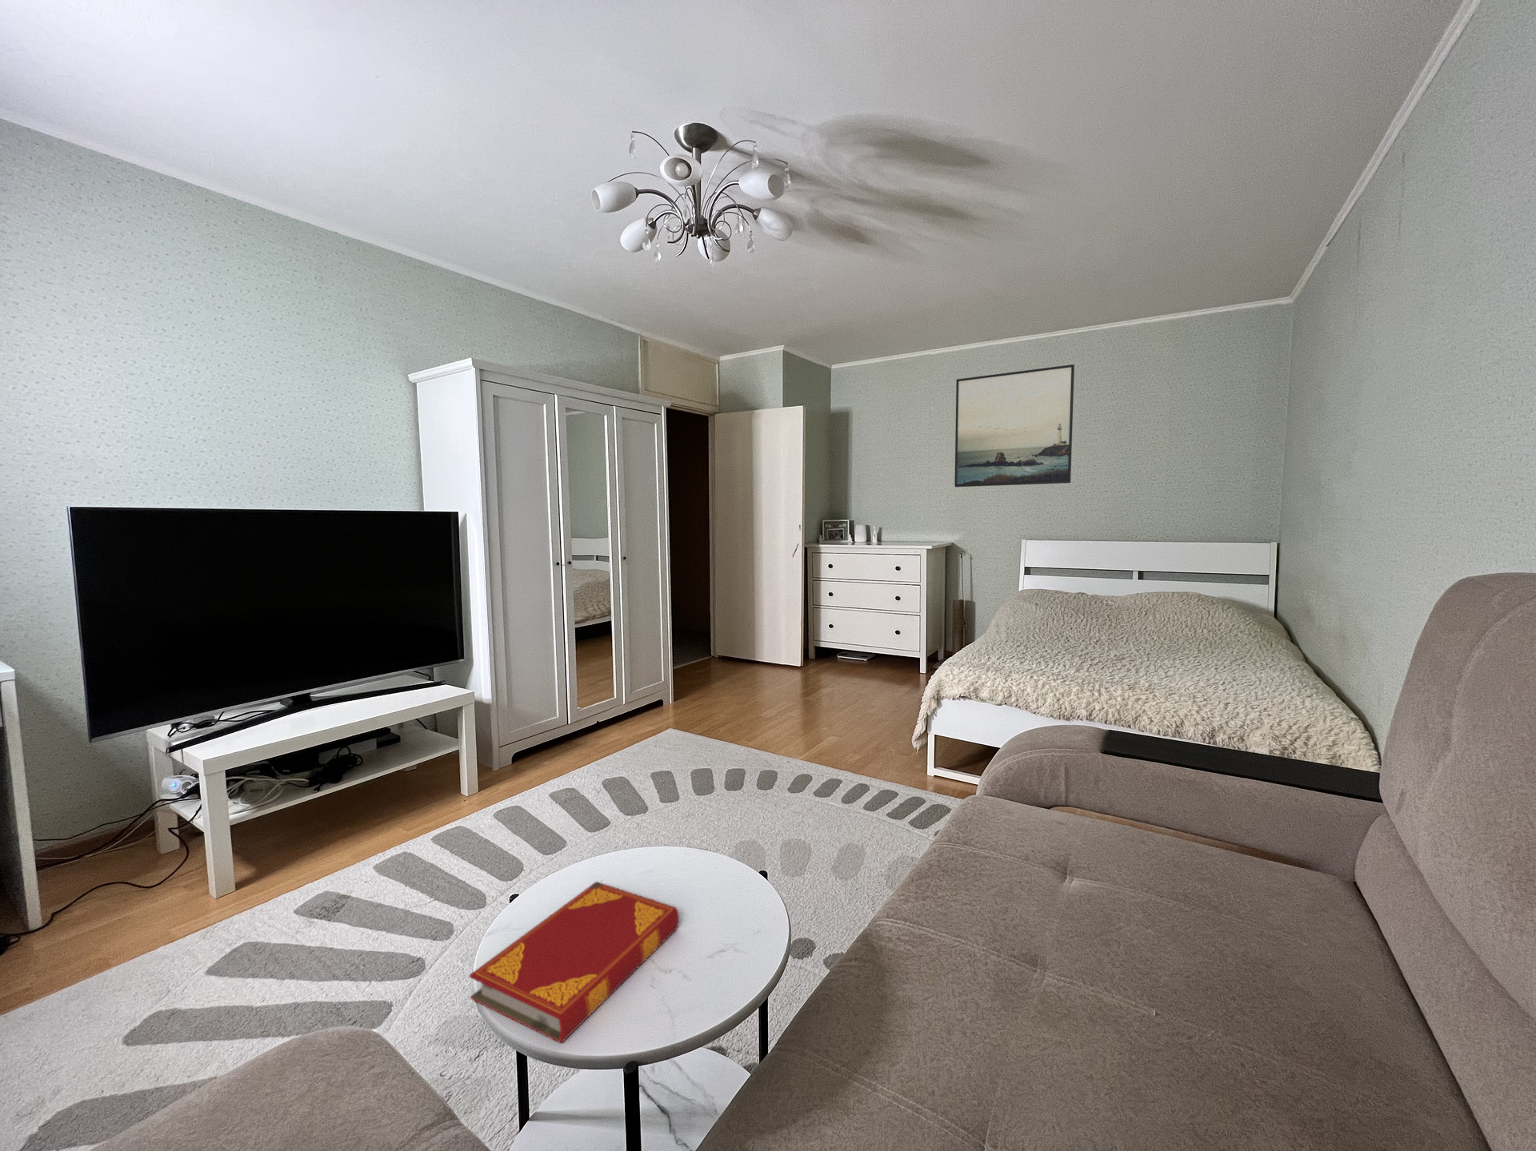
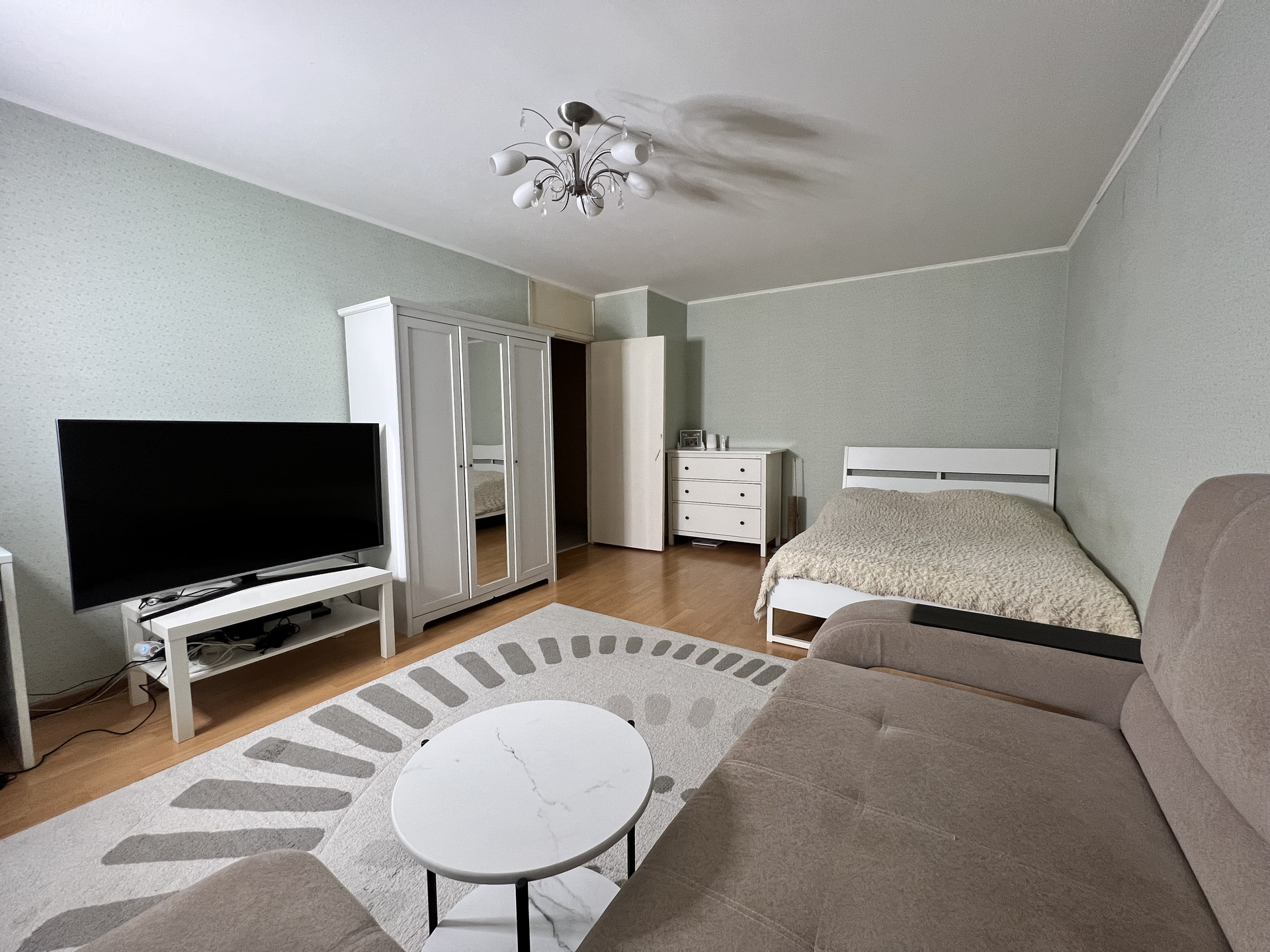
- hardback book (583, 949)
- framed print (1011, 428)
